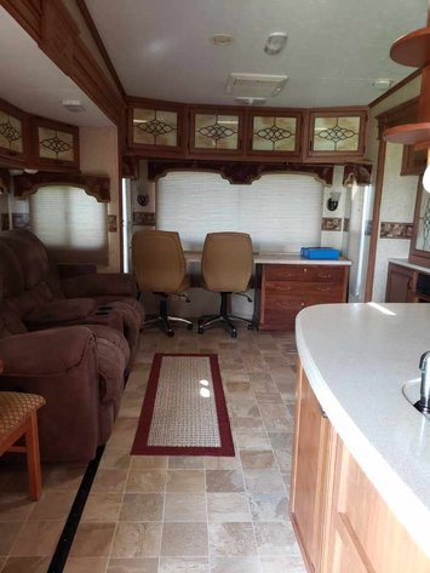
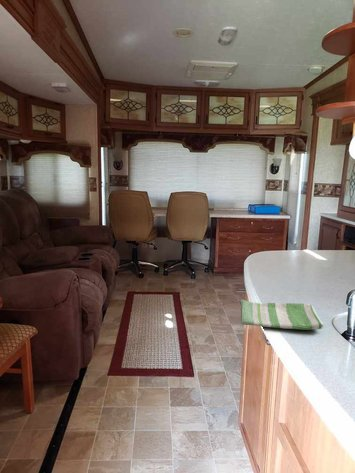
+ dish towel (278, 313)
